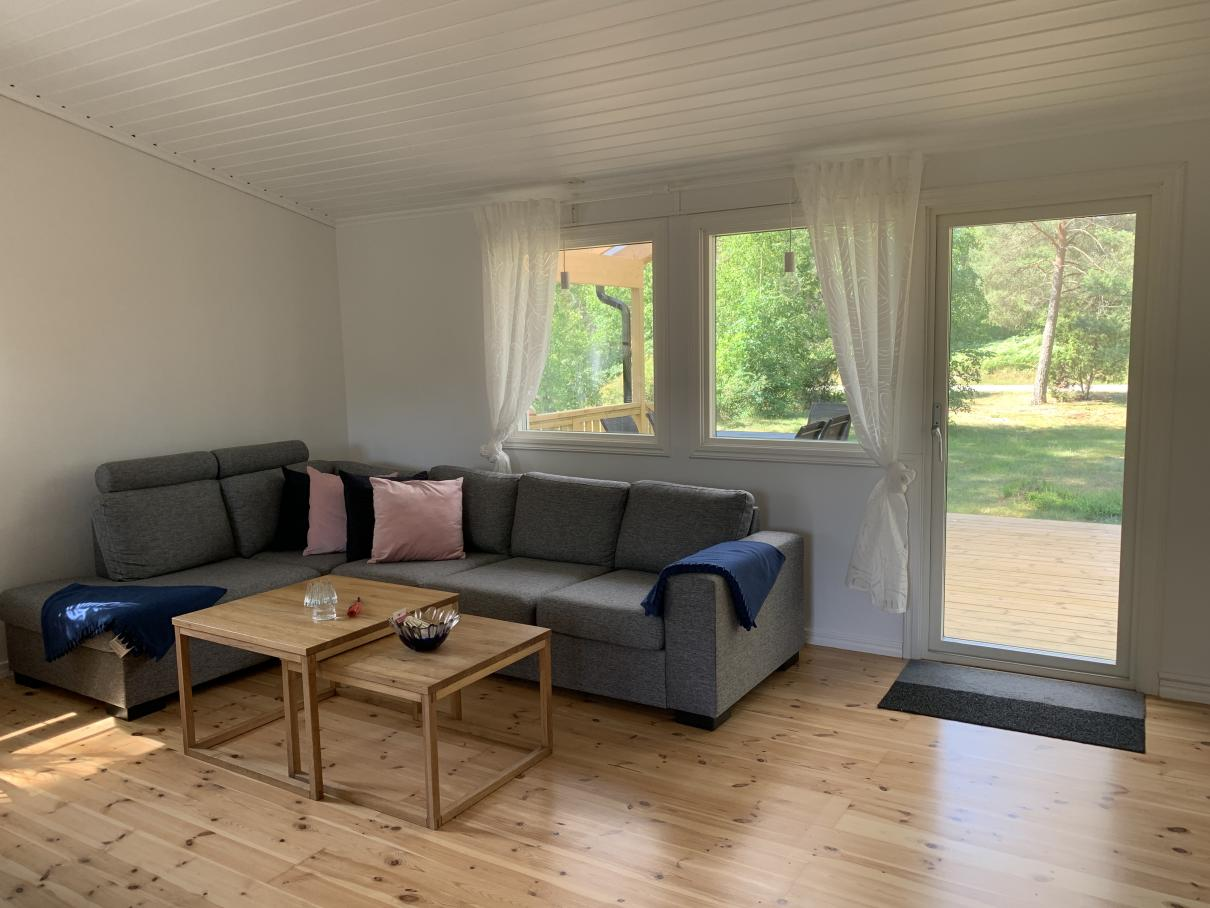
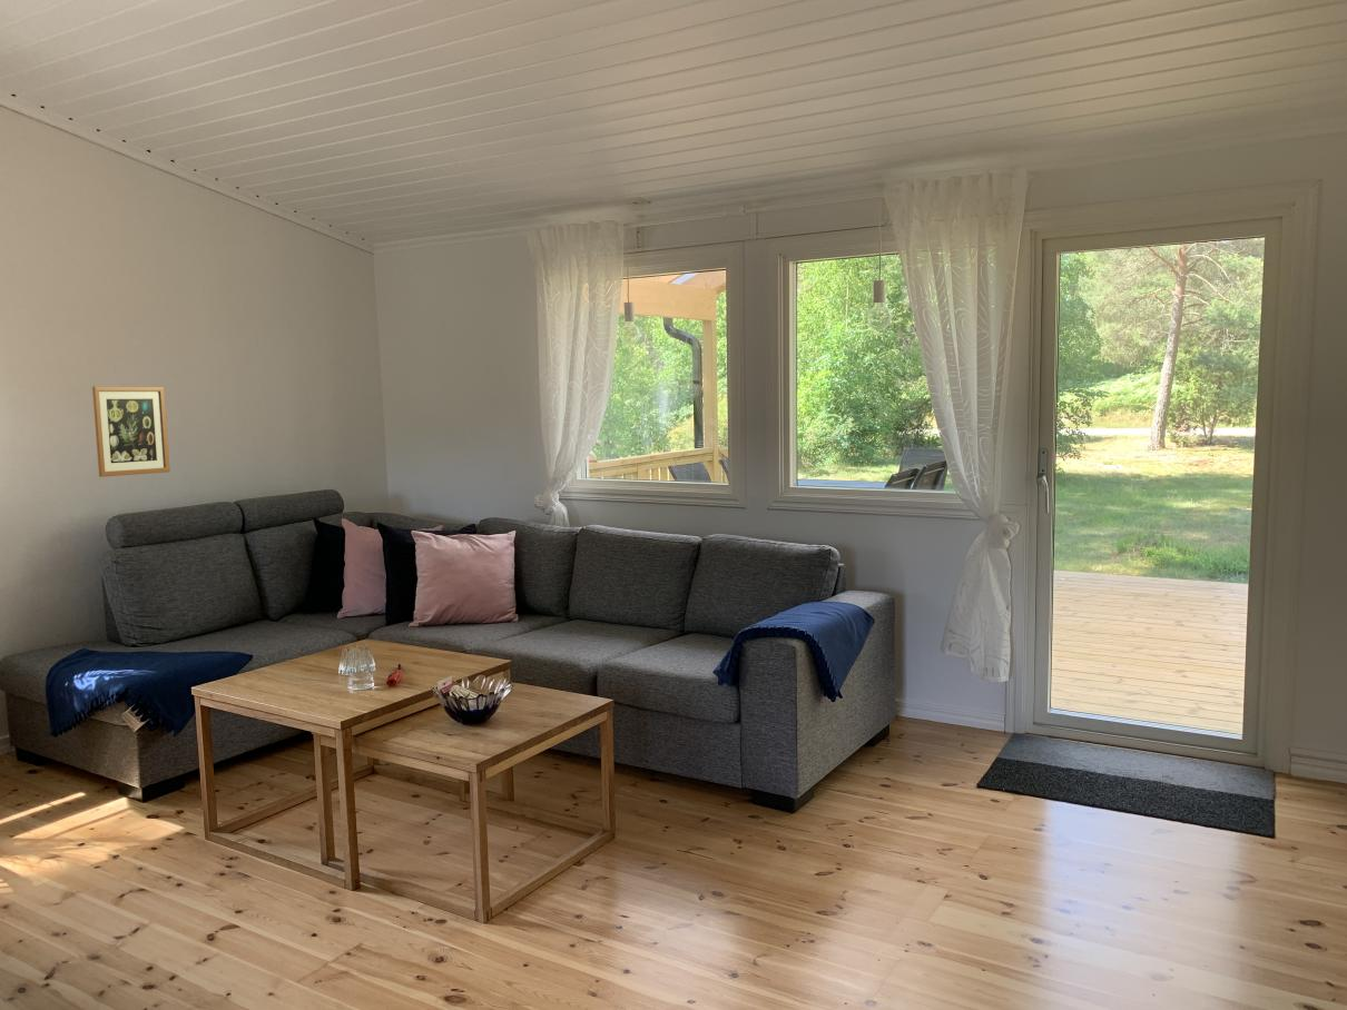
+ wall art (131, 430)
